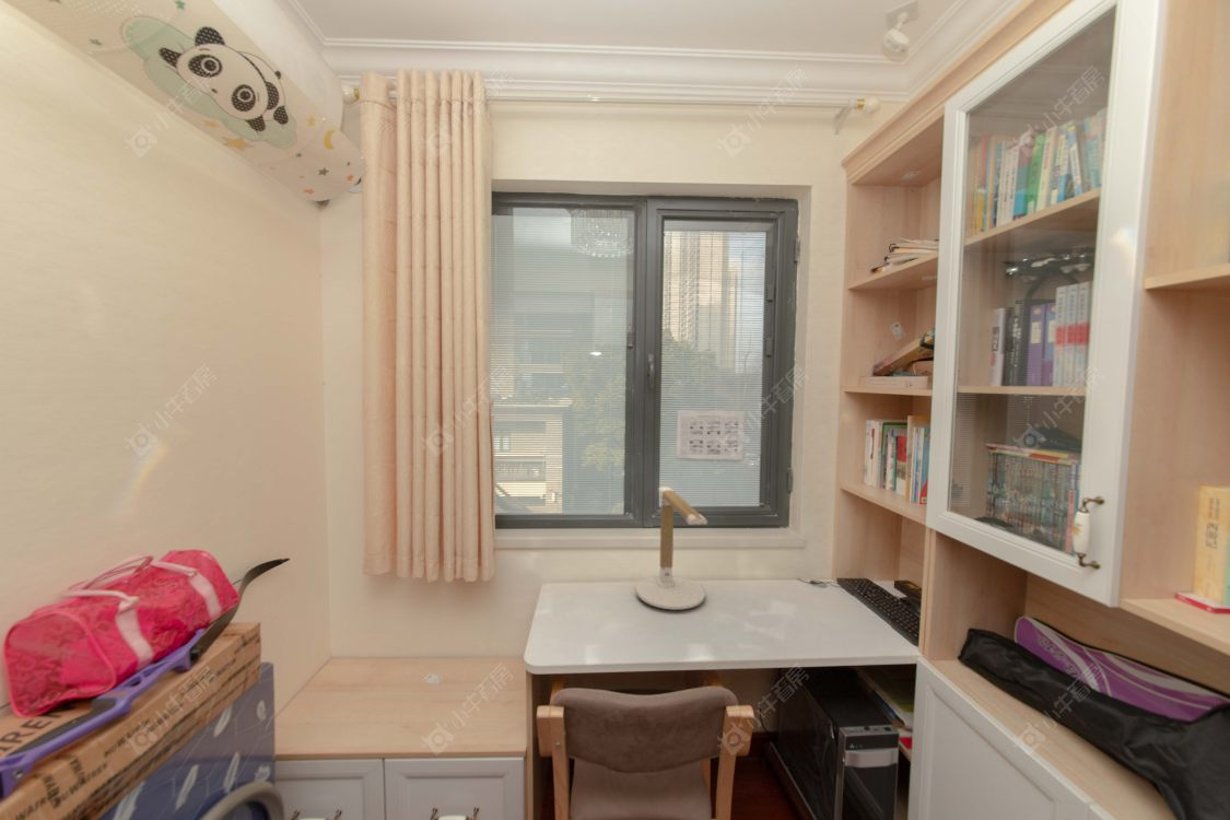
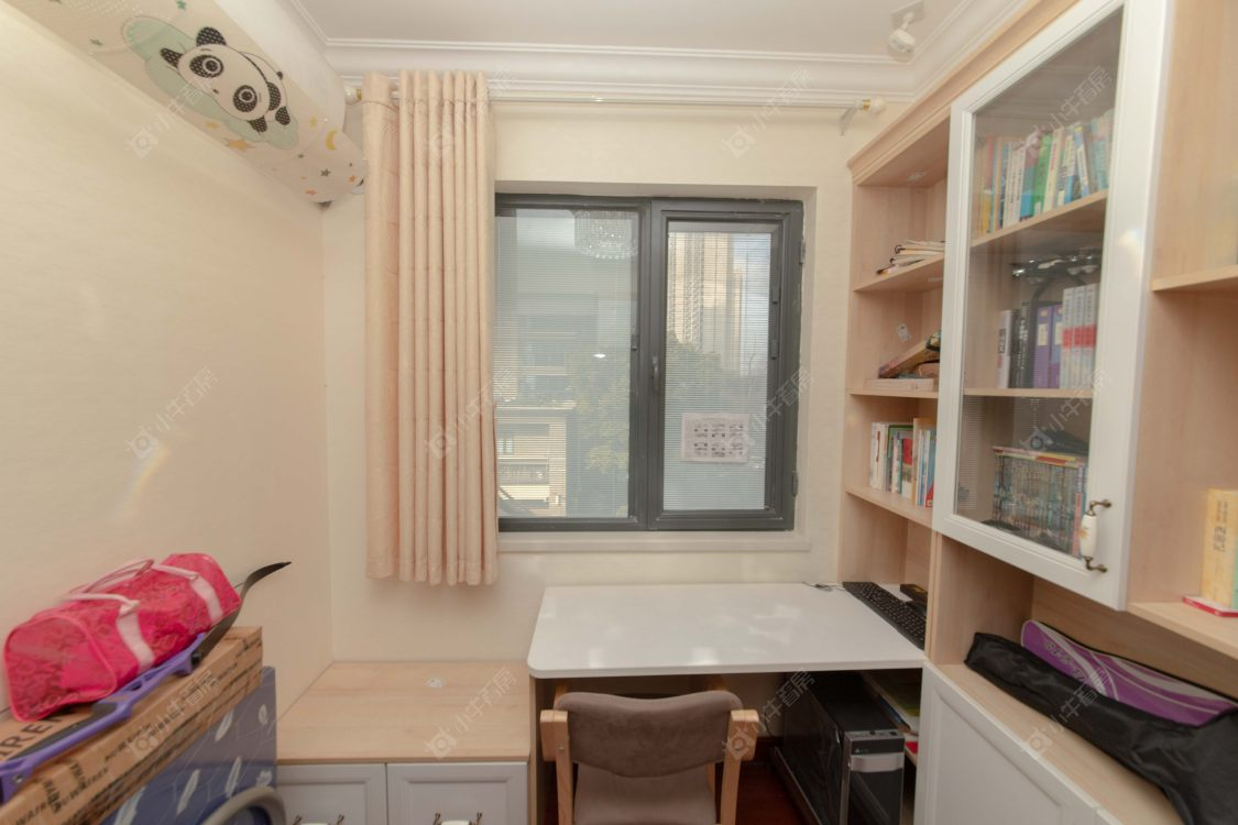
- desk lamp (672, 552)
